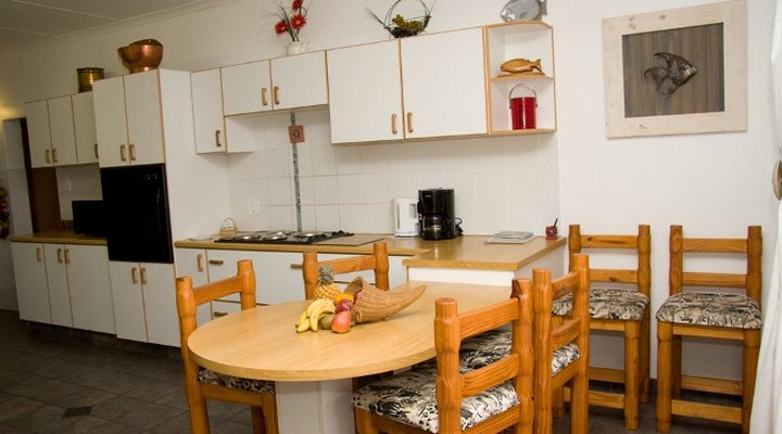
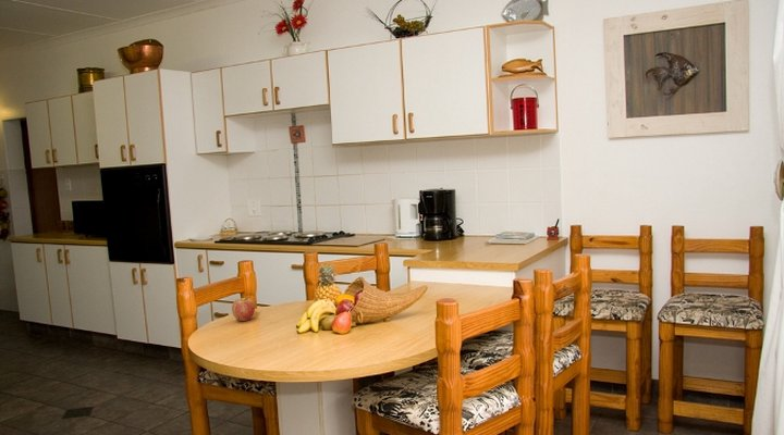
+ fruit (243, 308)
